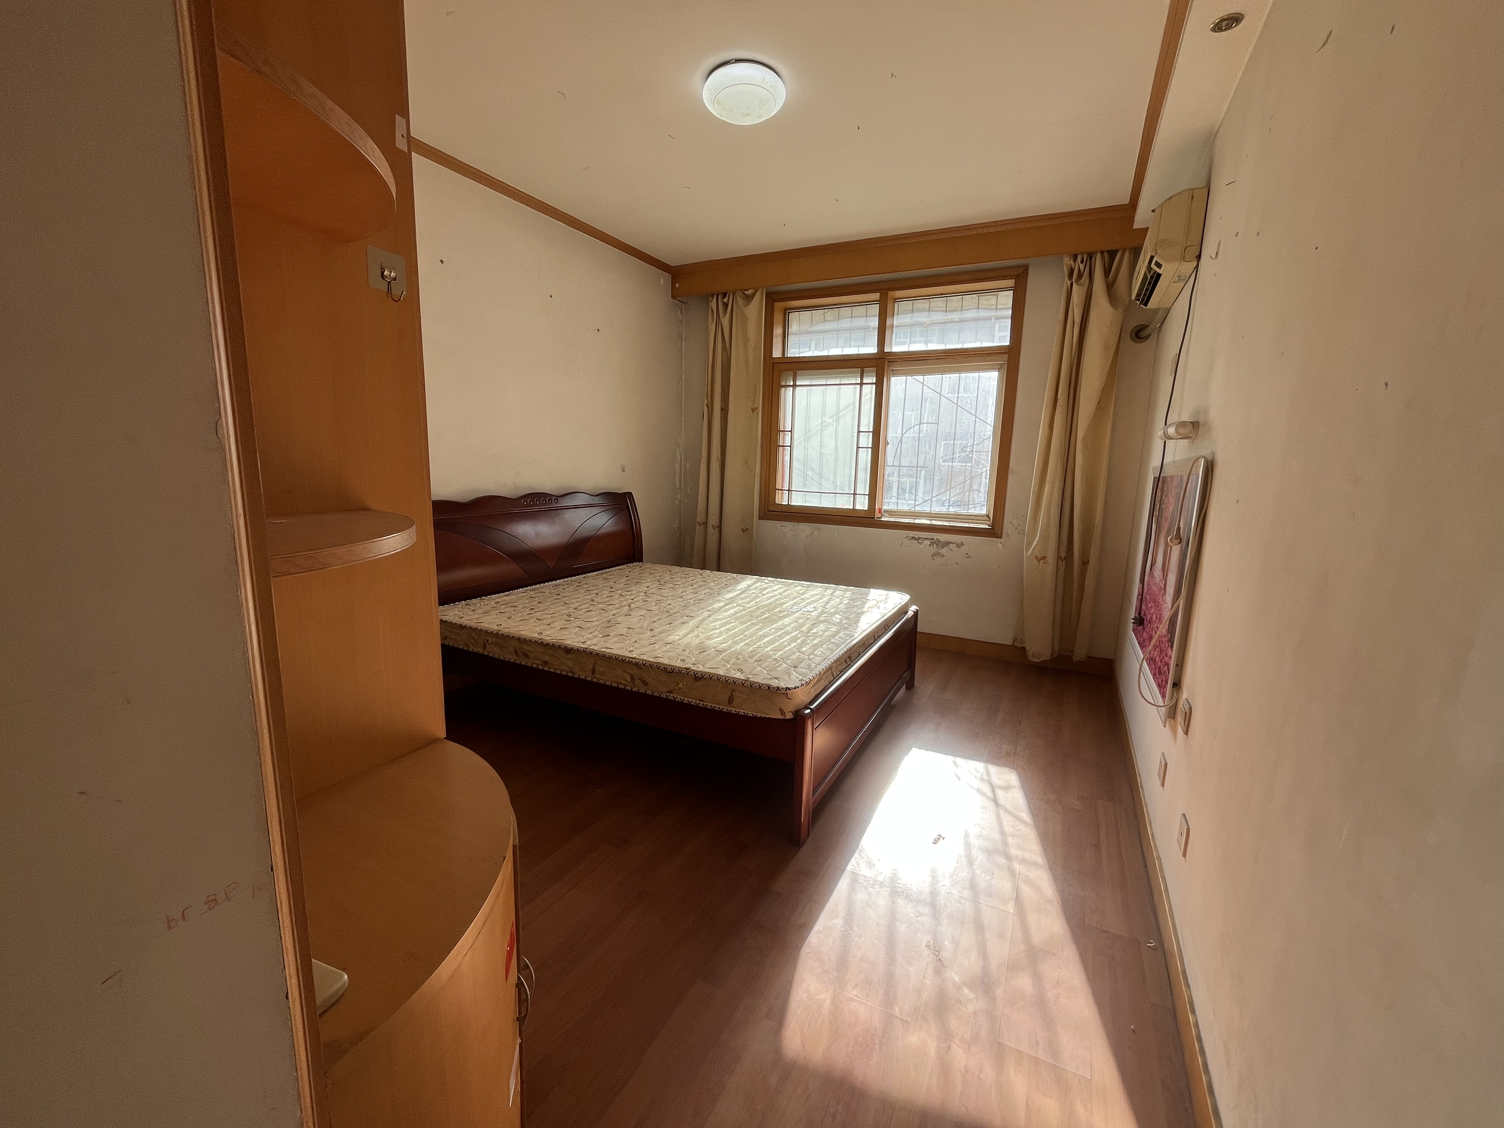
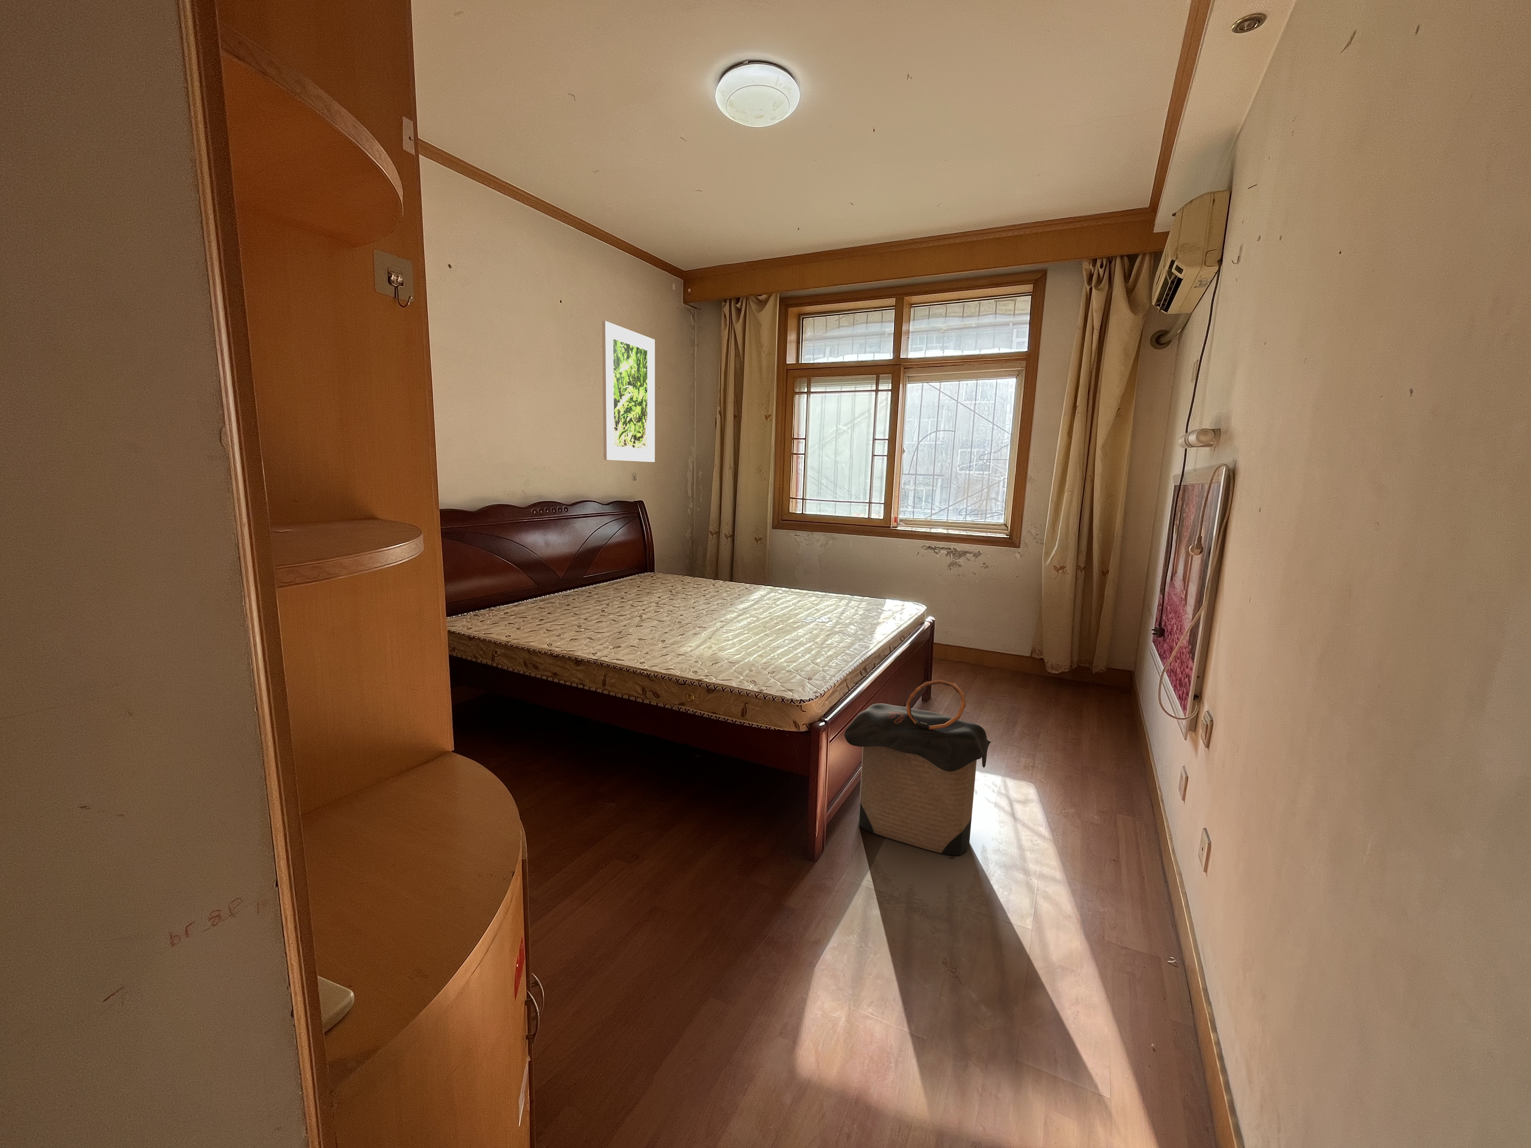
+ laundry hamper (914, 758)
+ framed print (630, 397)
